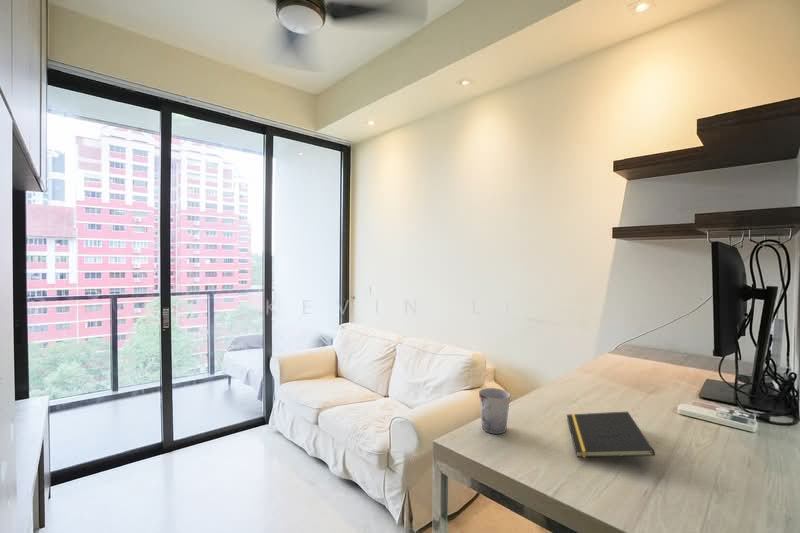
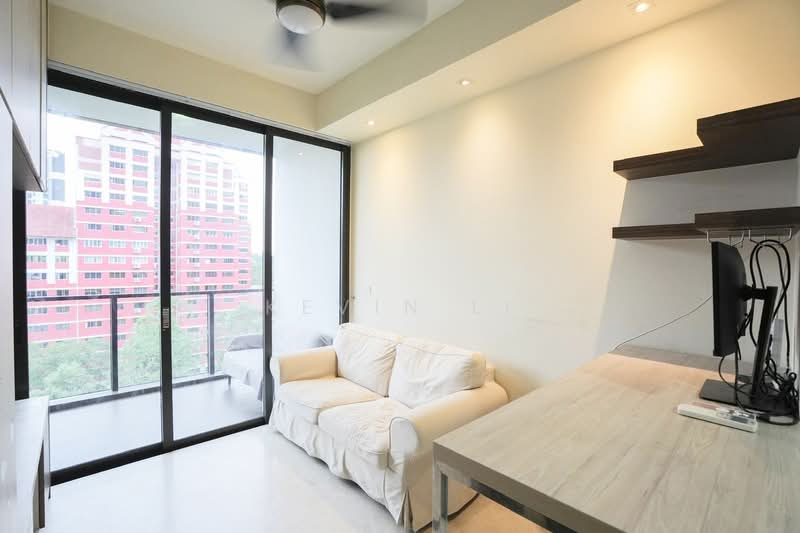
- notepad (604, 432)
- cup (491, 412)
